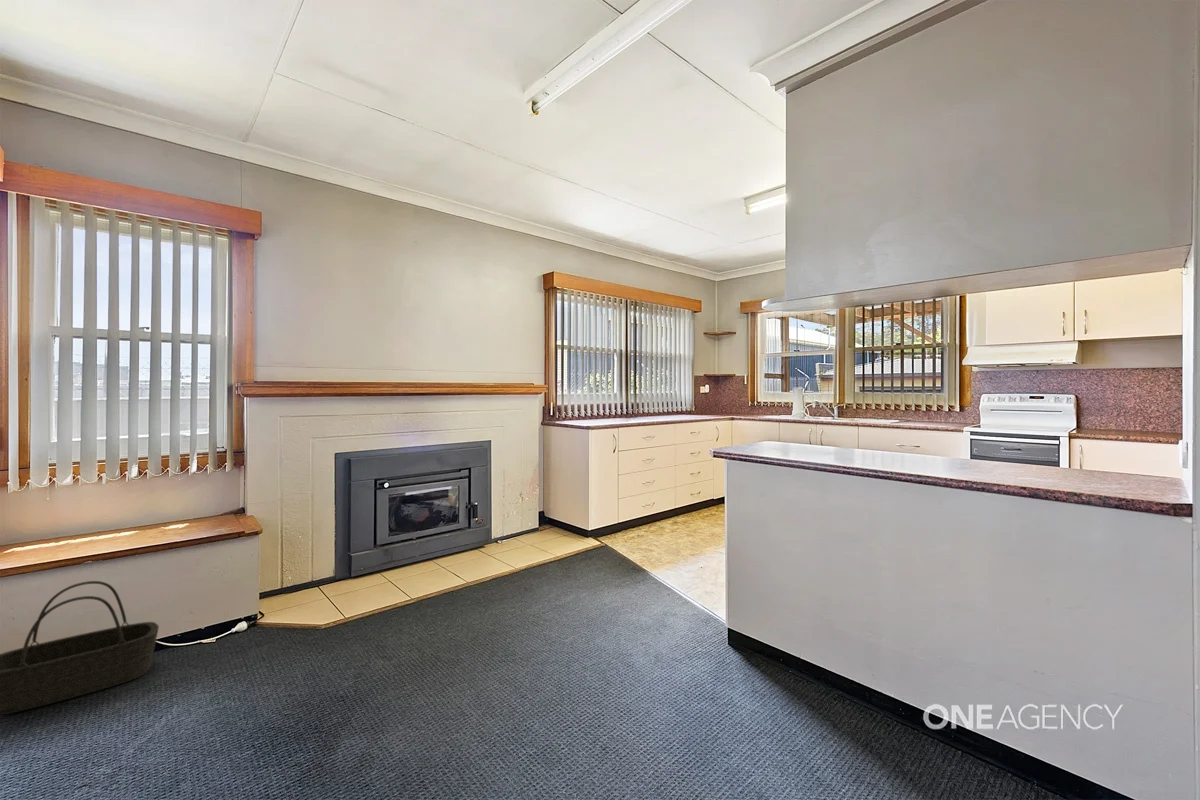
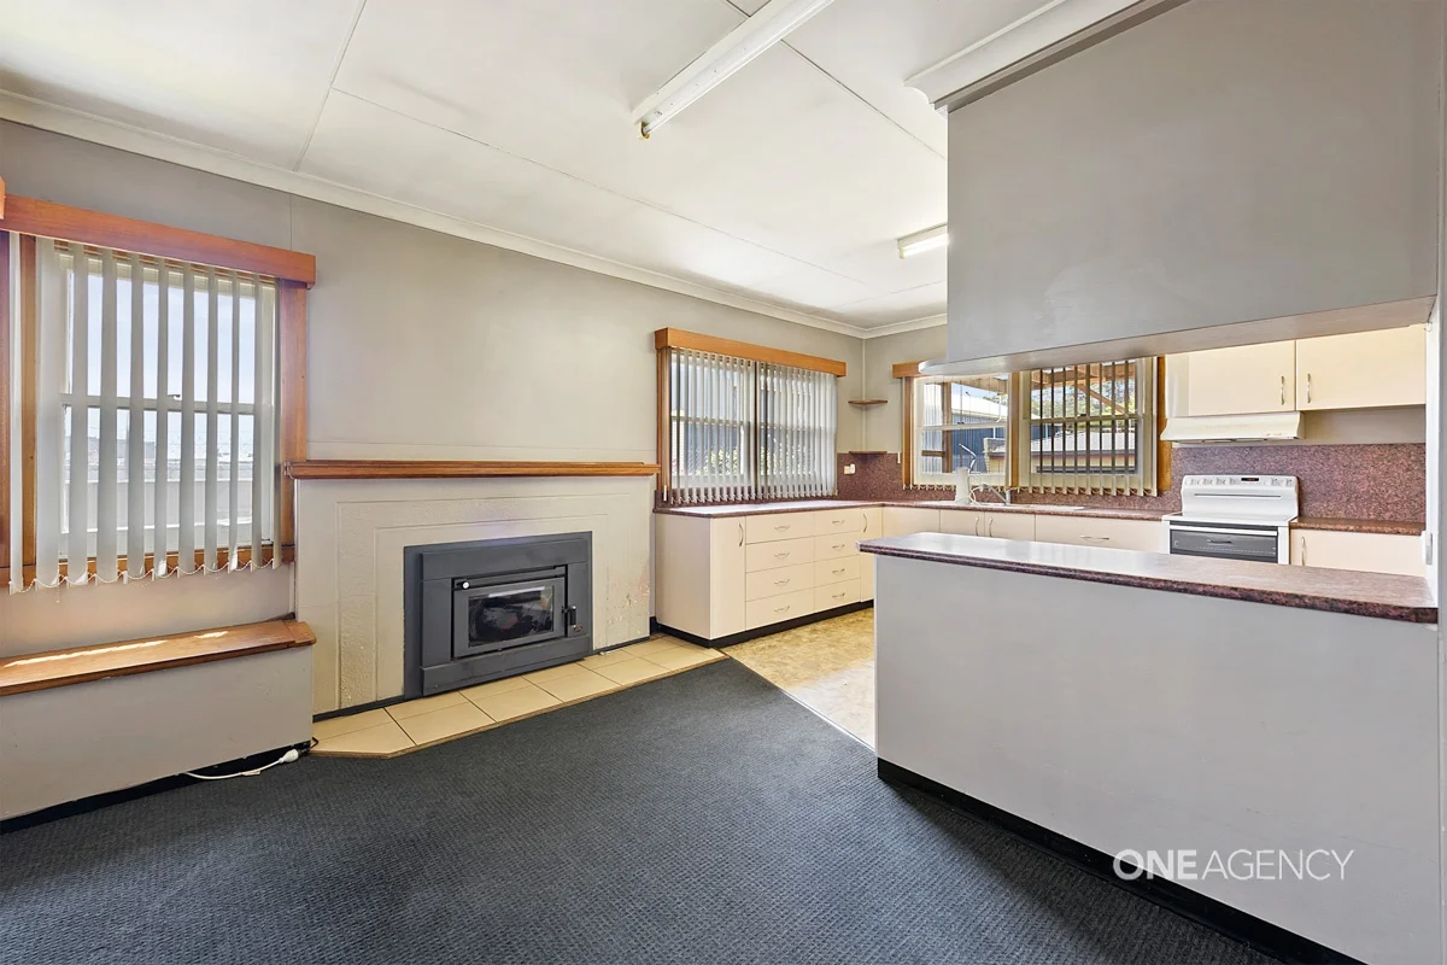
- basket (75, 638)
